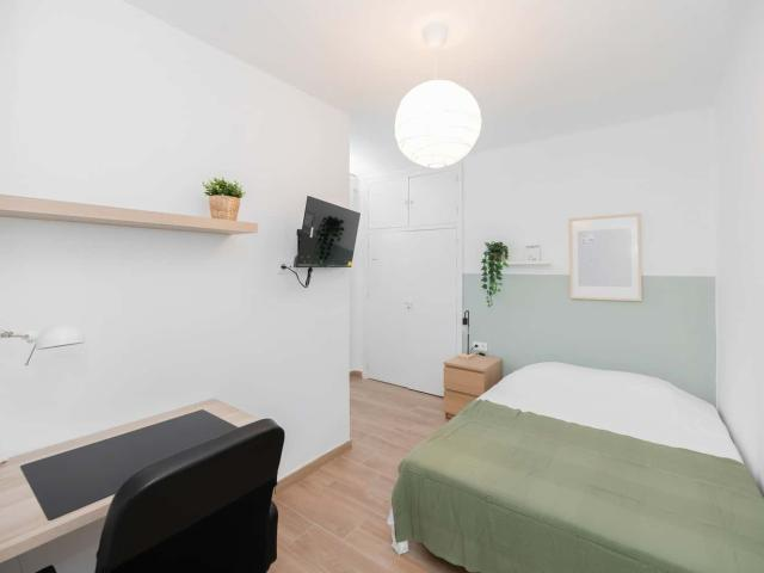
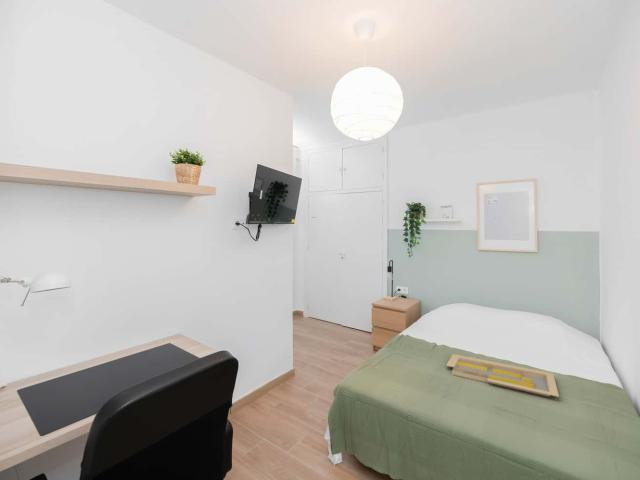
+ serving tray (497, 374)
